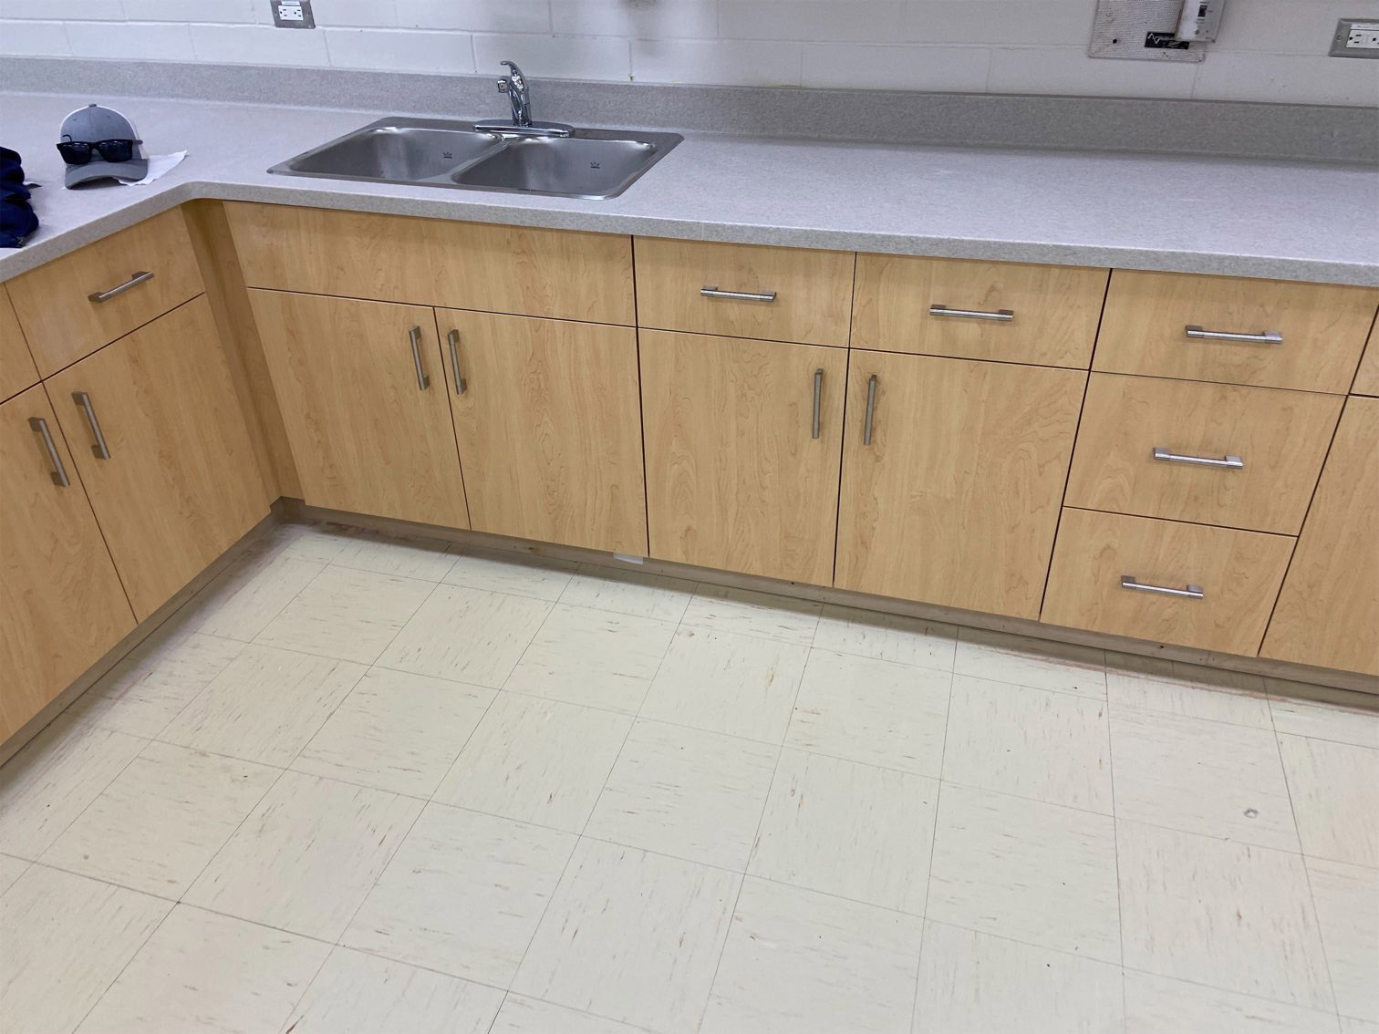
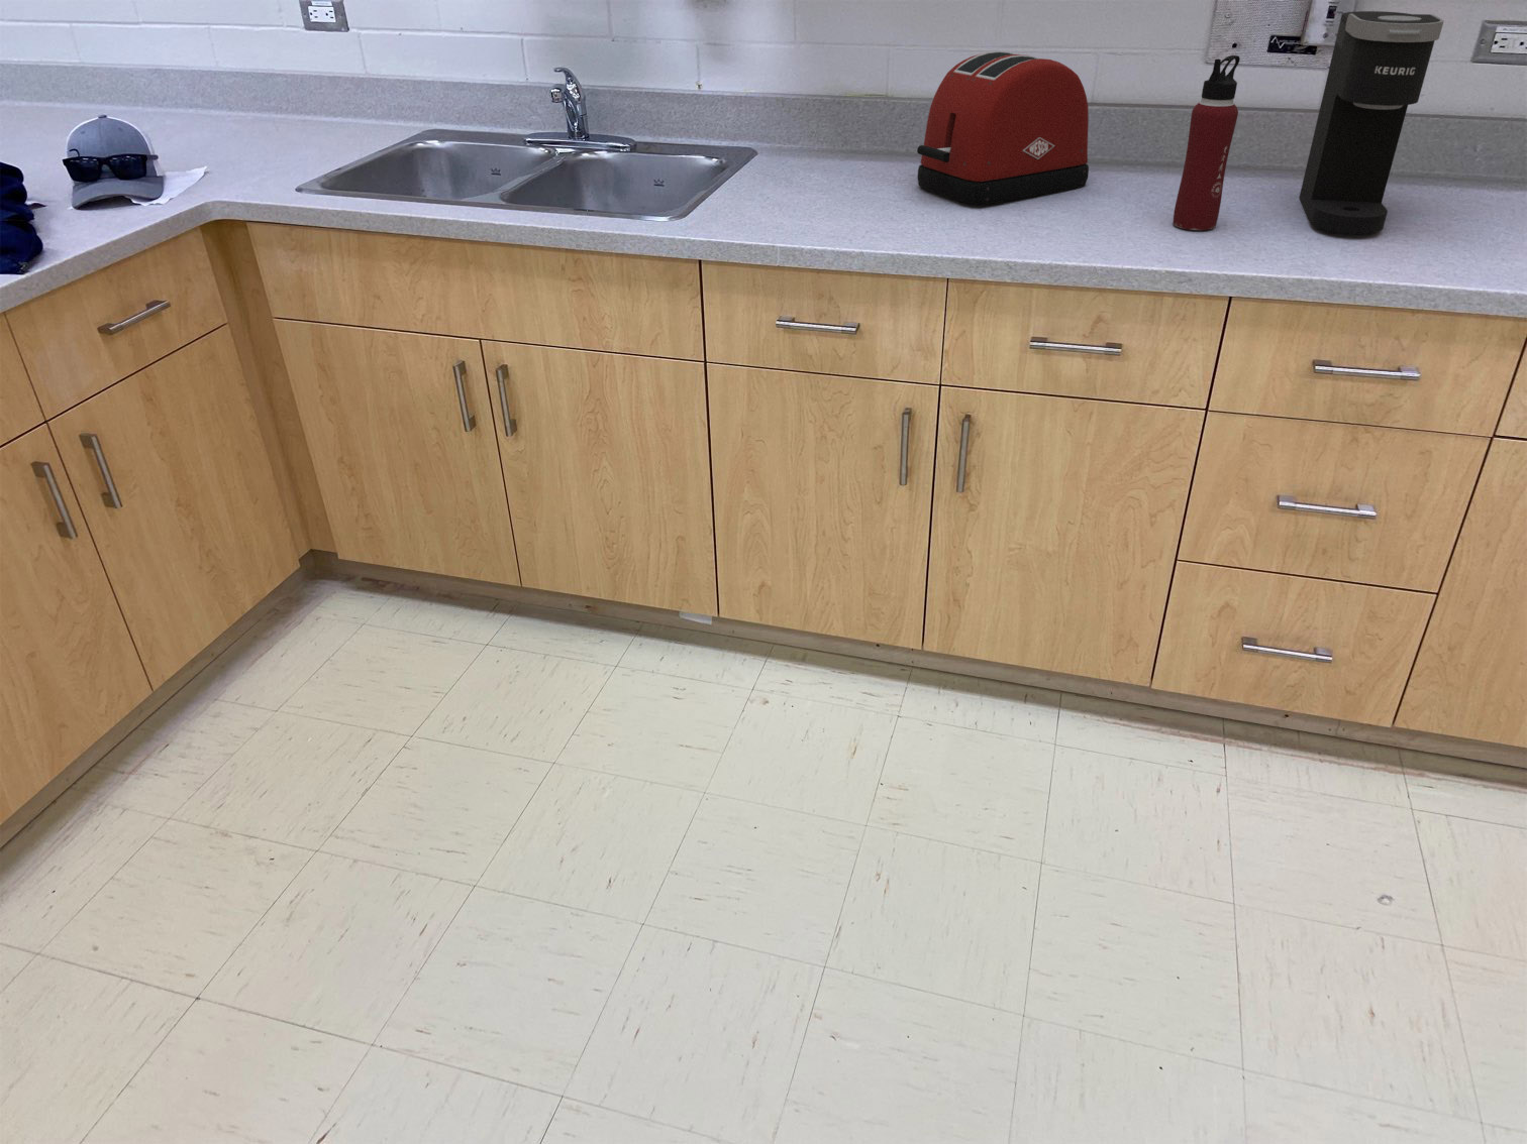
+ toaster (1006, 123)
+ coffee maker (1363, 117)
+ water bottle (1208, 143)
